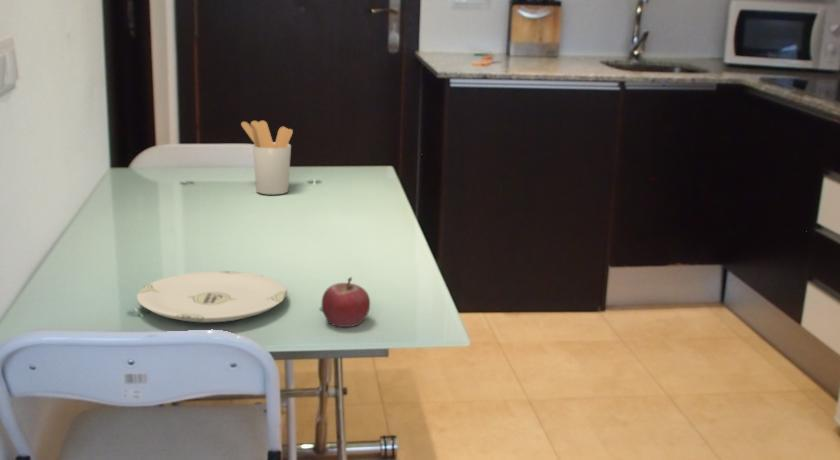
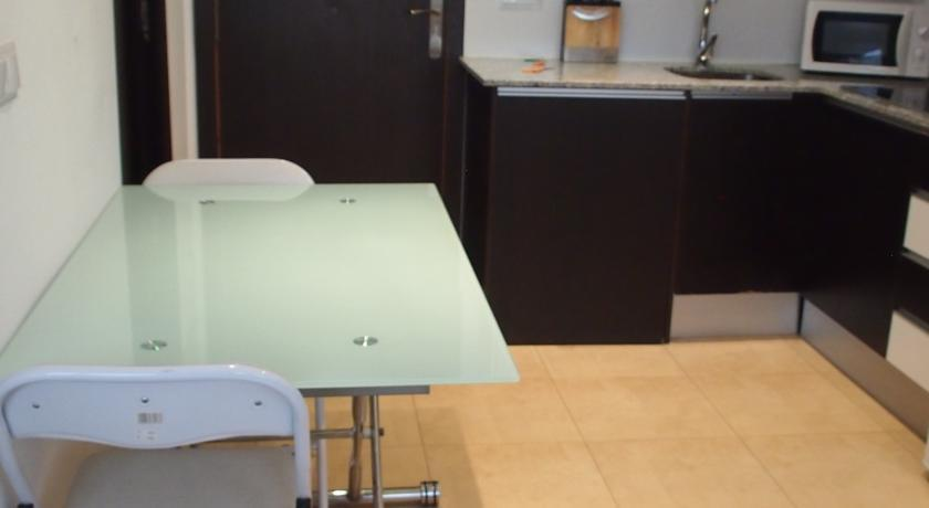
- utensil holder (266, 155)
- plate (213, 298)
- fruit (345, 300)
